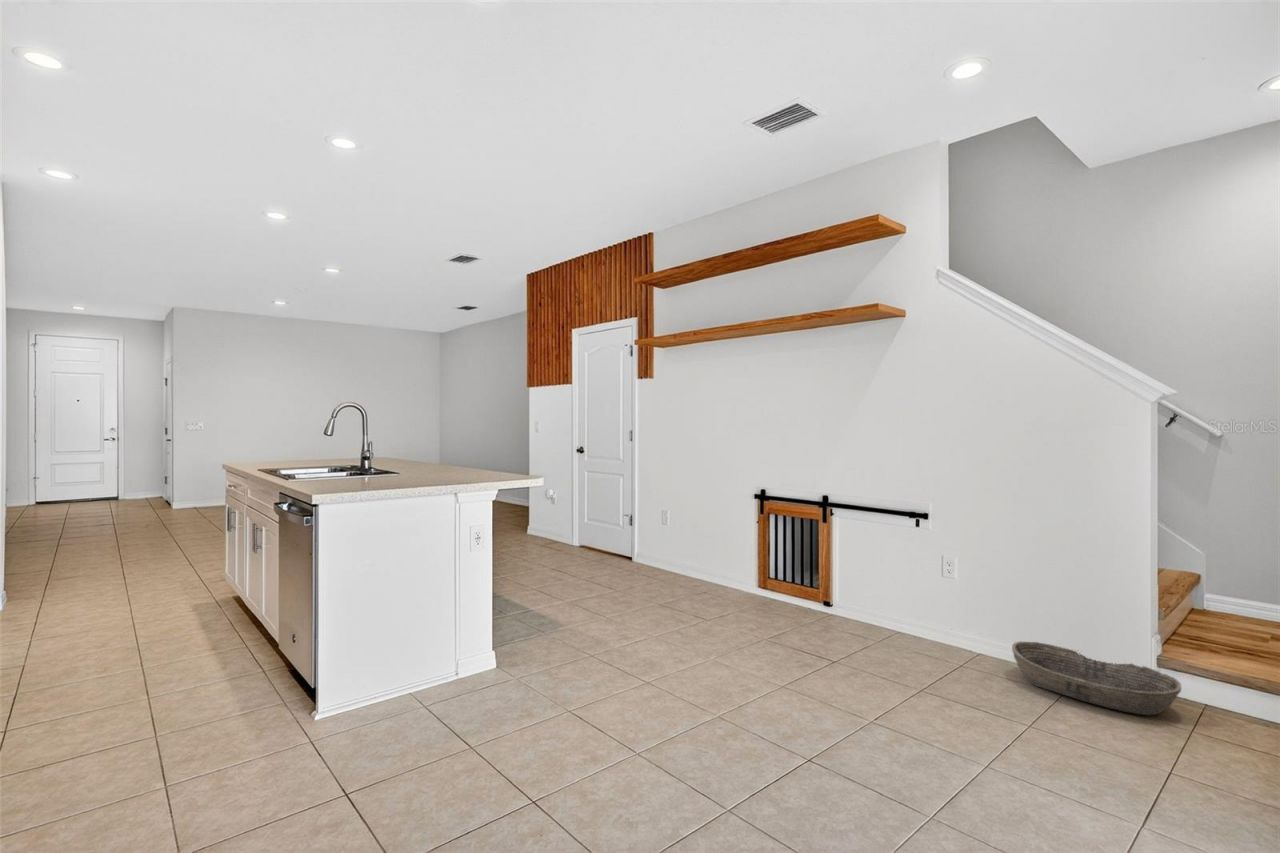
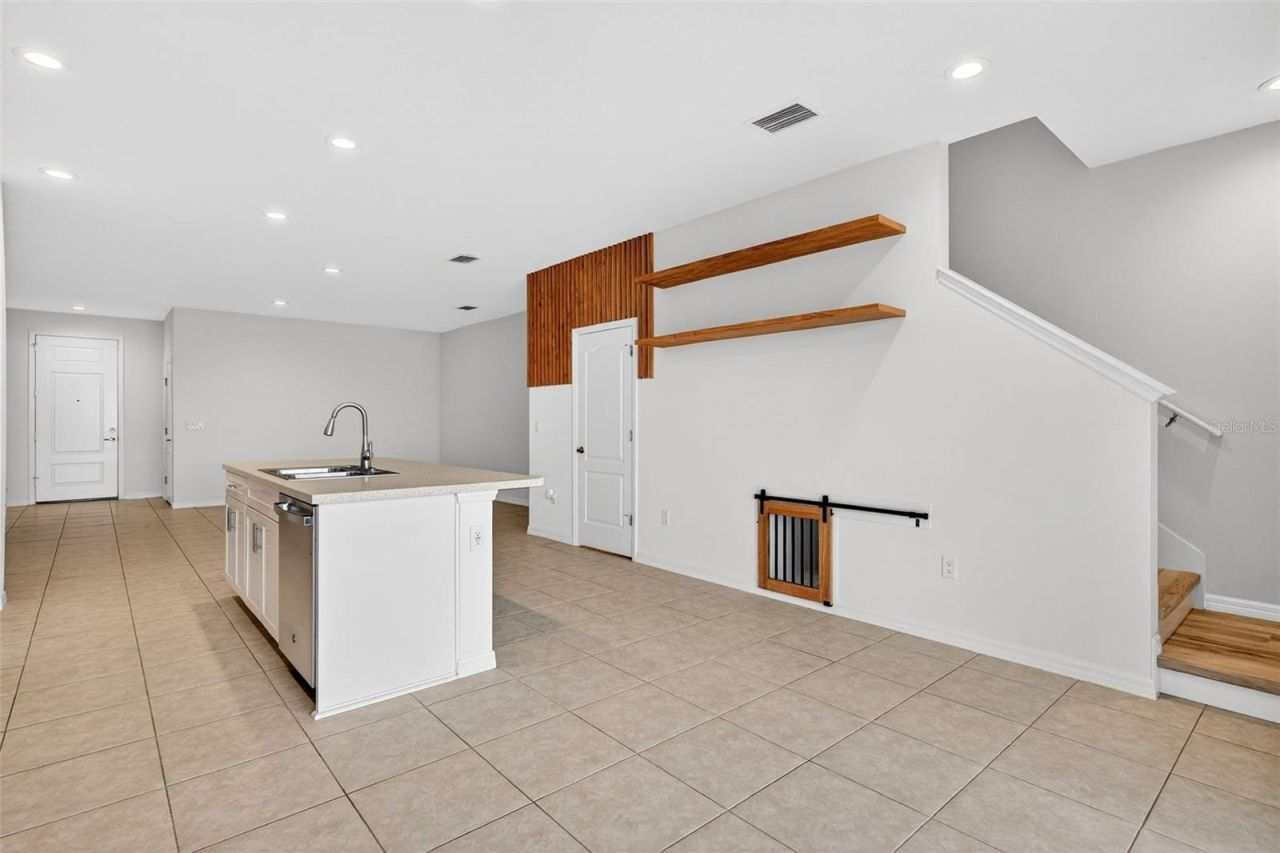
- basket (1090, 677)
